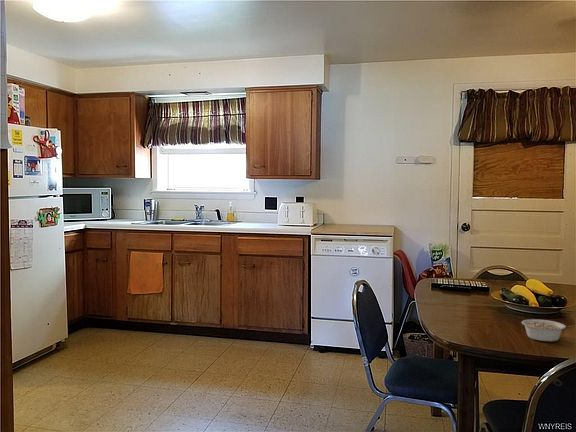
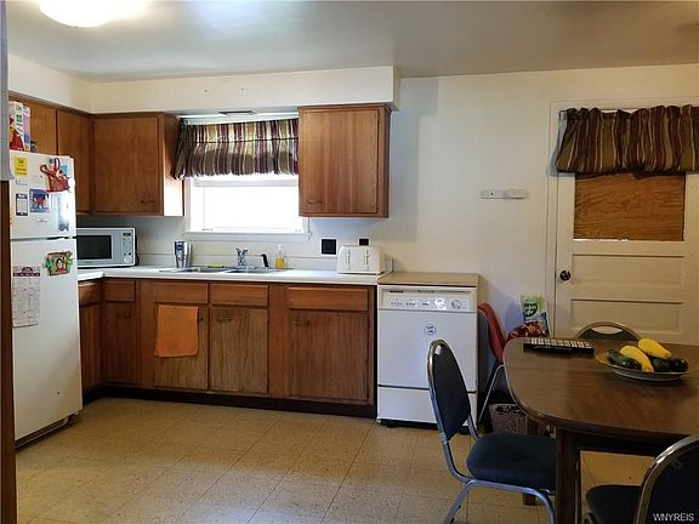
- legume (544, 329)
